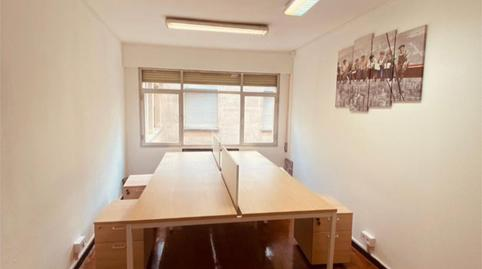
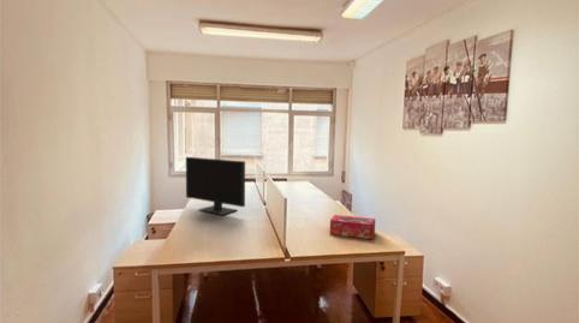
+ tissue box (352, 226)
+ monitor (217, 184)
